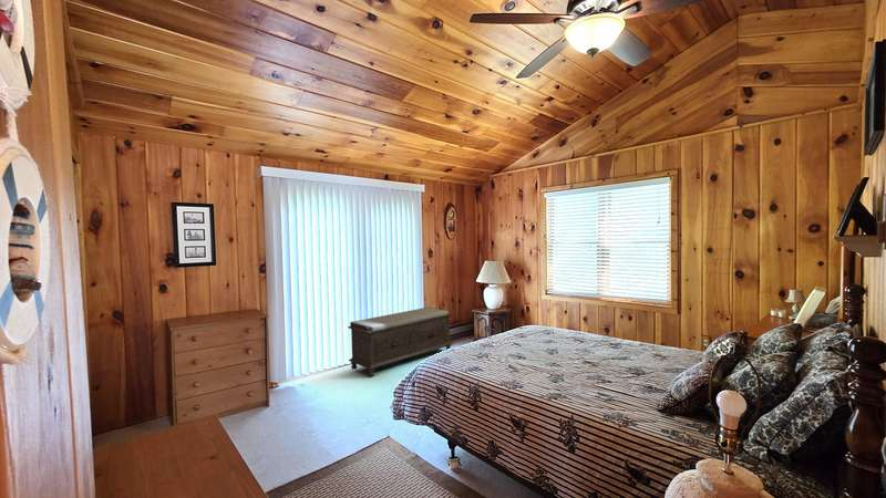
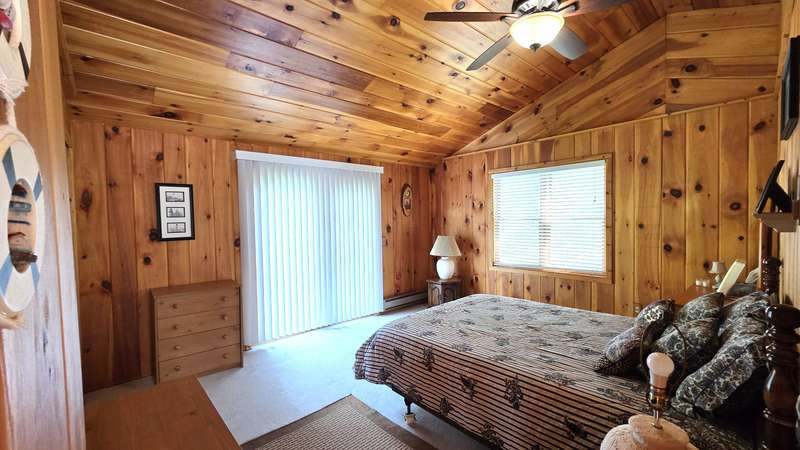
- bench (403, 338)
